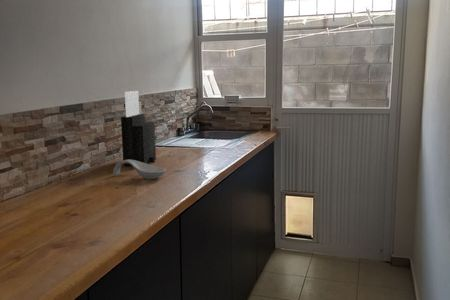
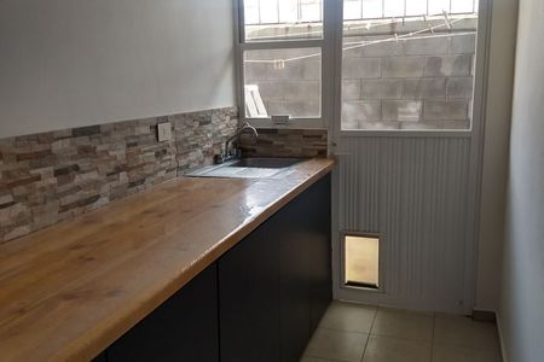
- spoon rest (139, 168)
- knife block (140, 127)
